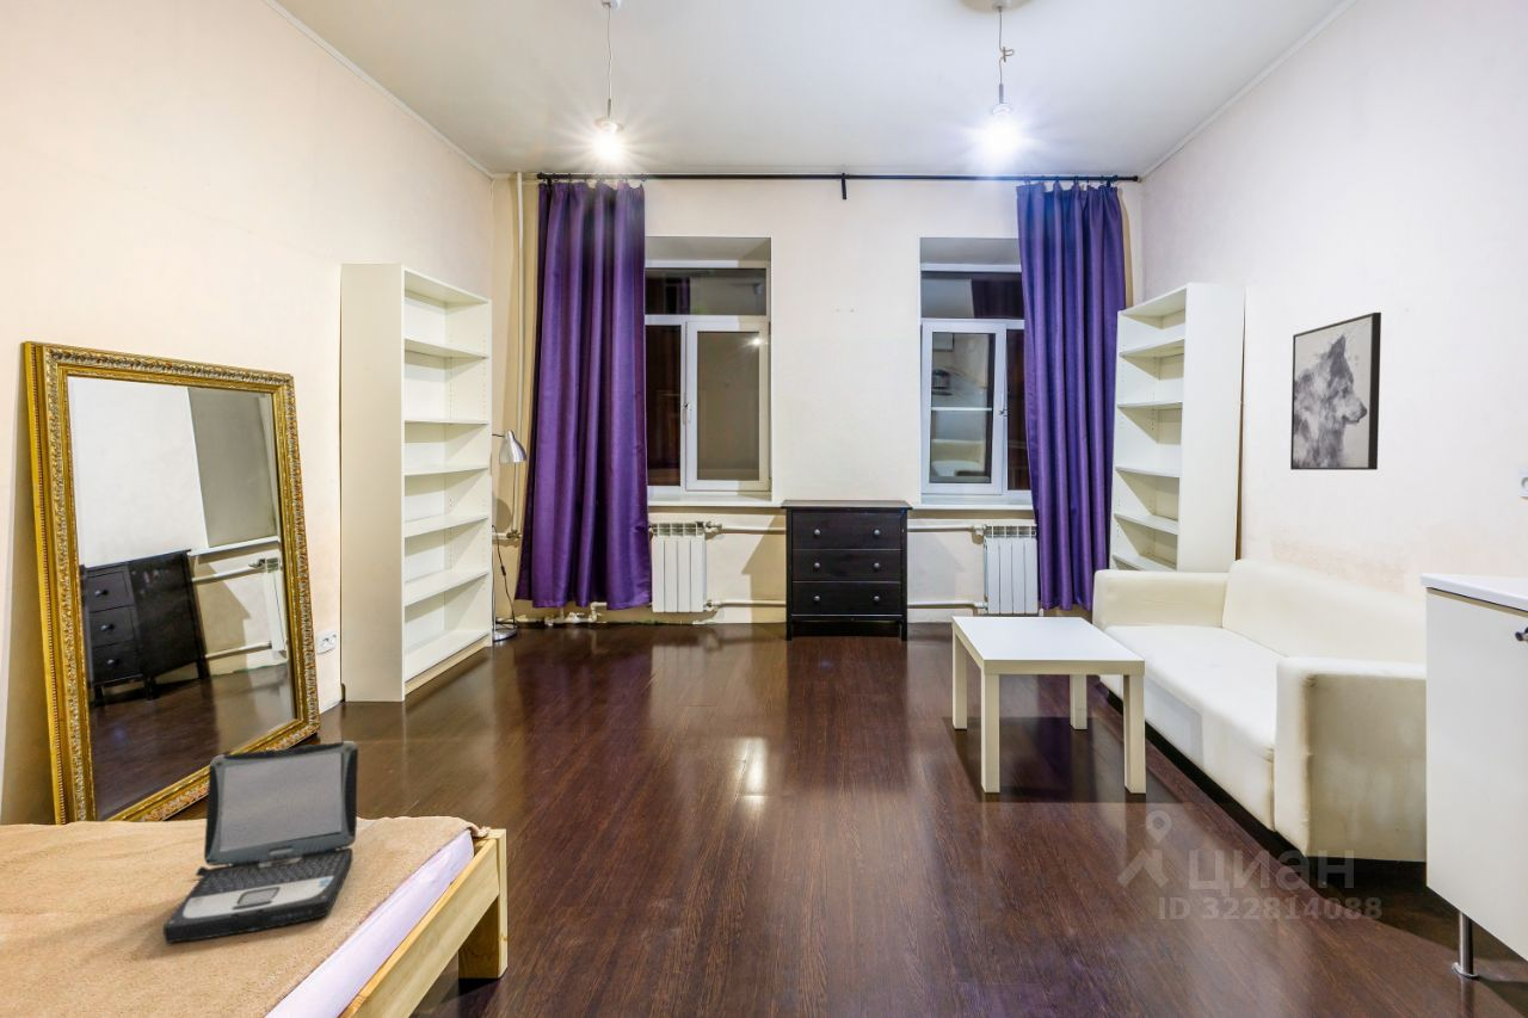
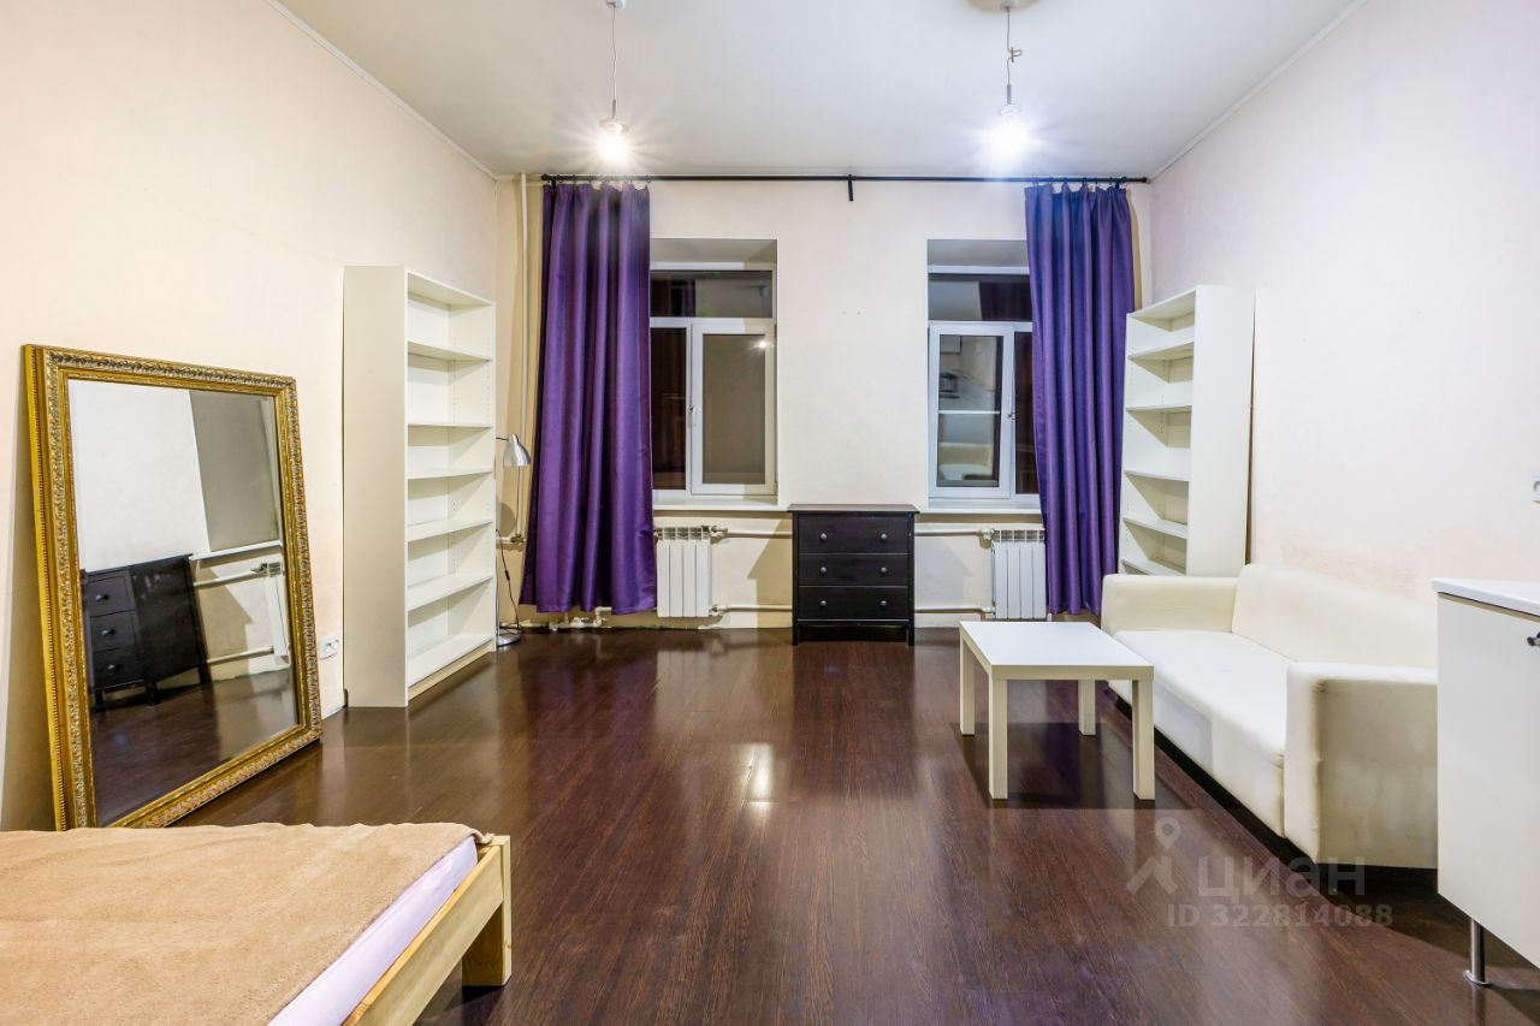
- wall art (1331, 397)
- laptop (267, 829)
